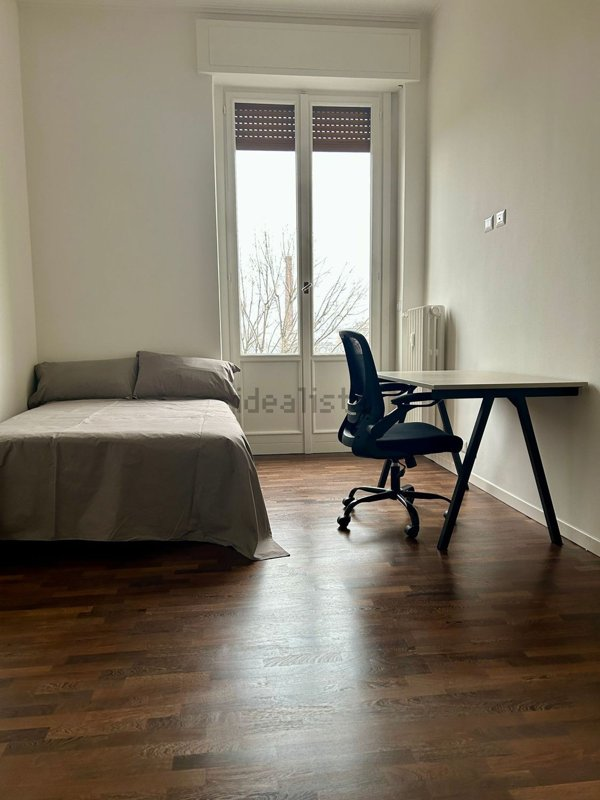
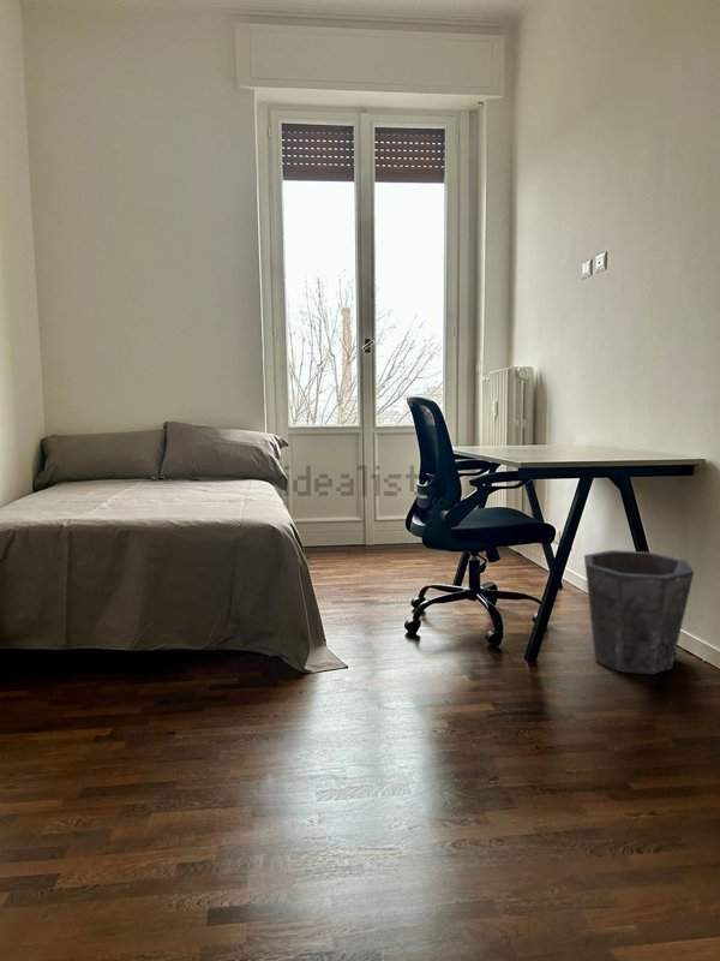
+ waste bin (634, 611)
